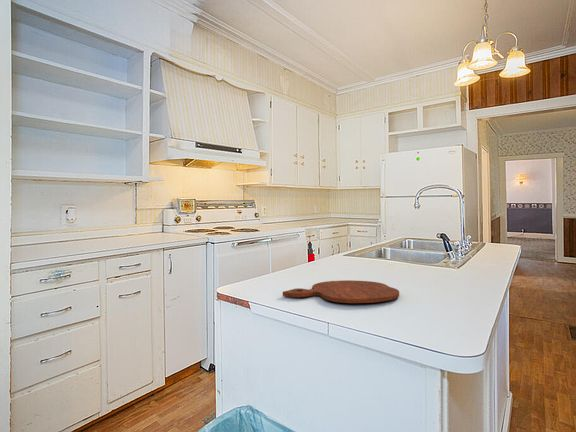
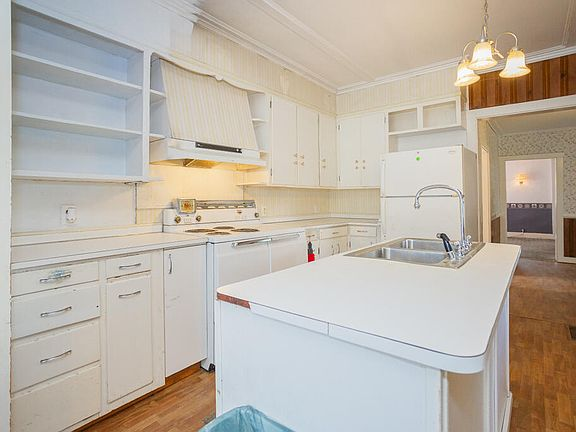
- cutting board (338, 291)
